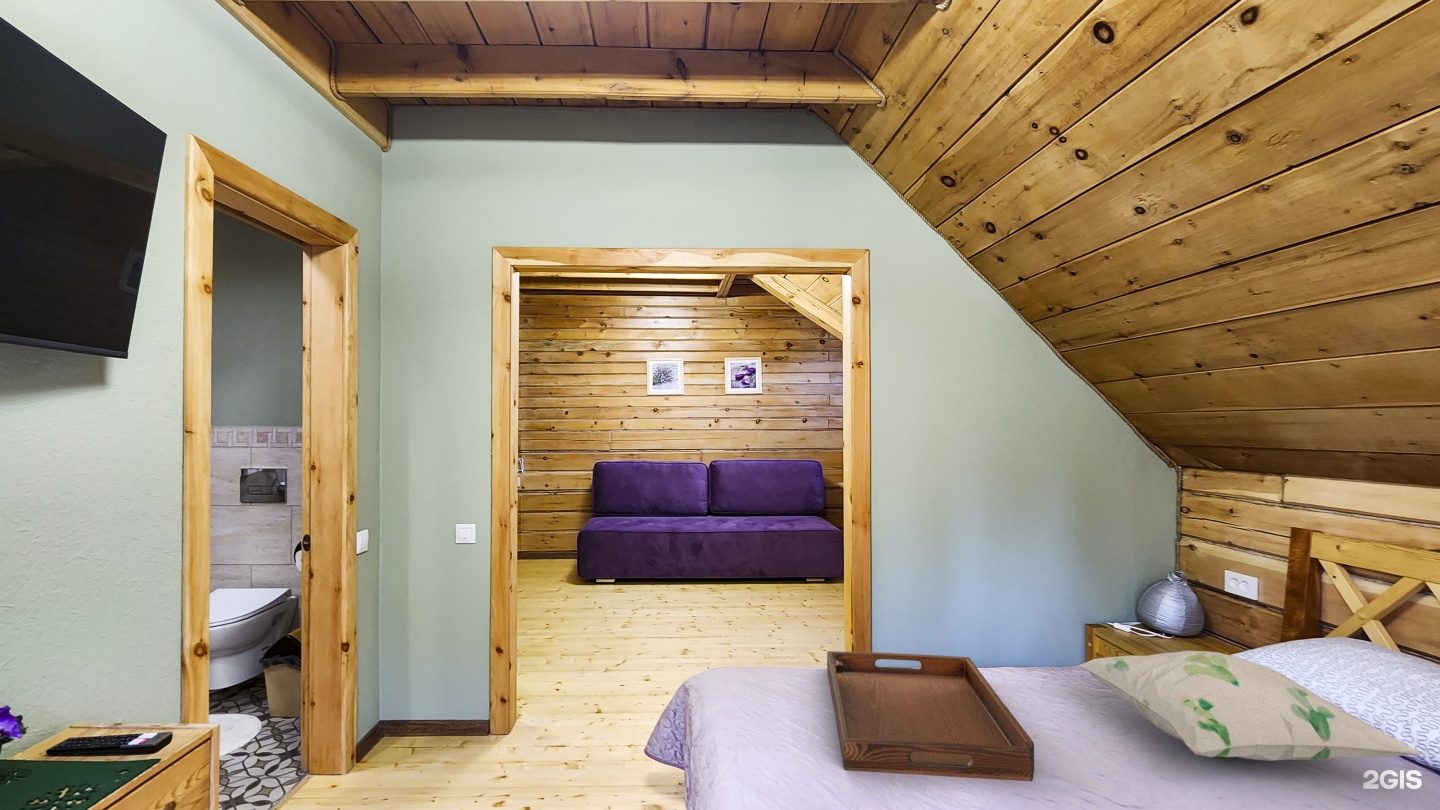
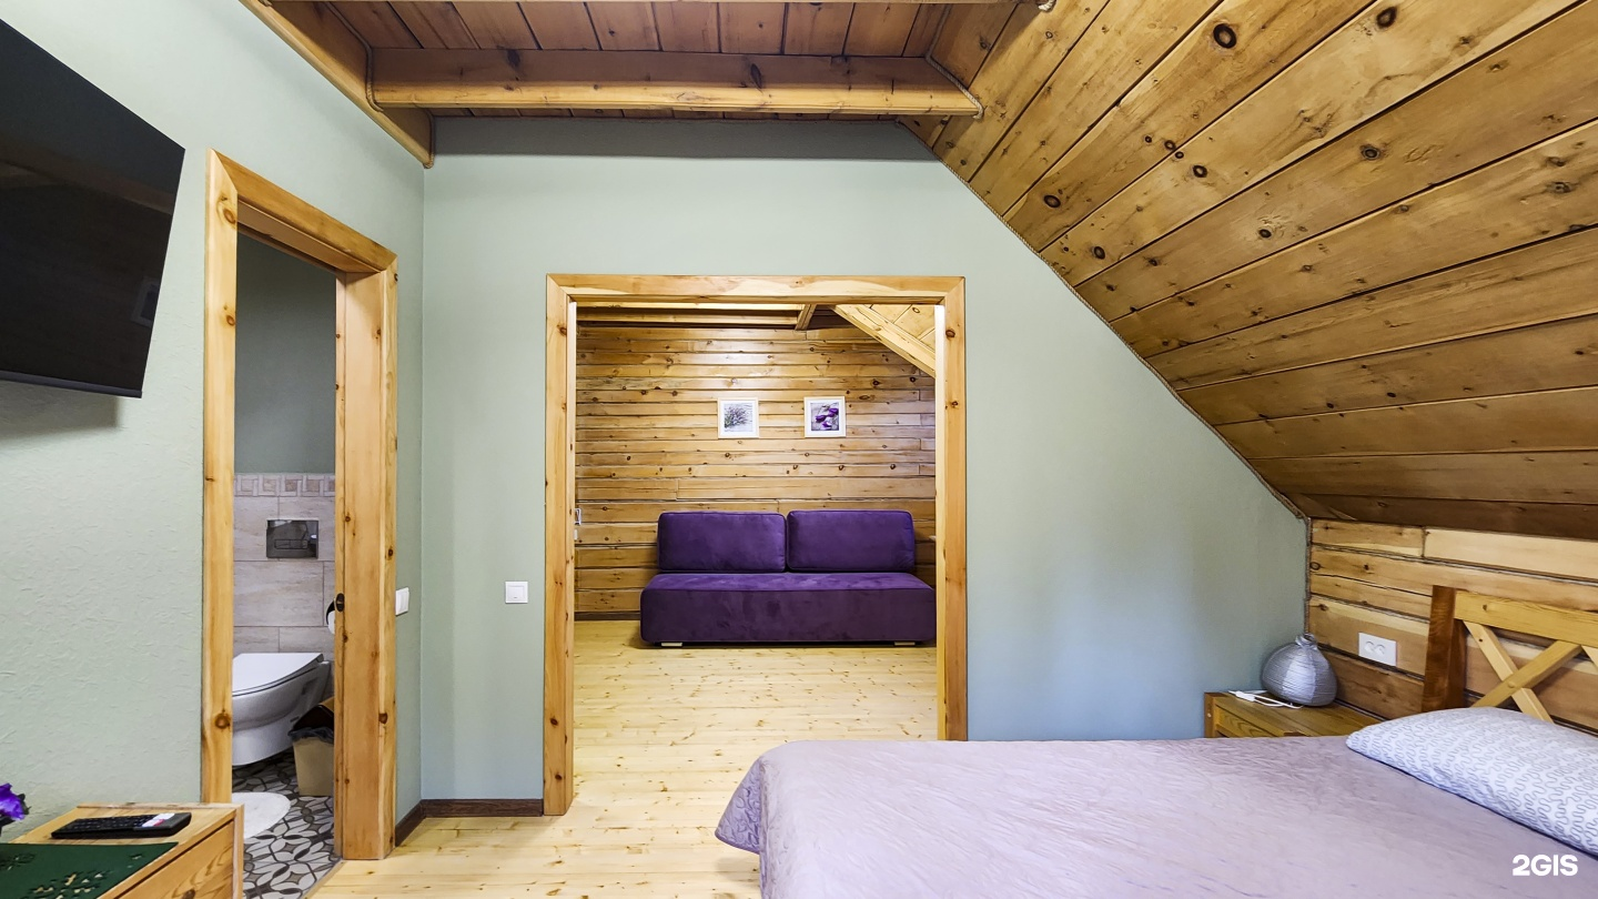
- serving tray (915, 705)
- decorative pillow (1222, 699)
